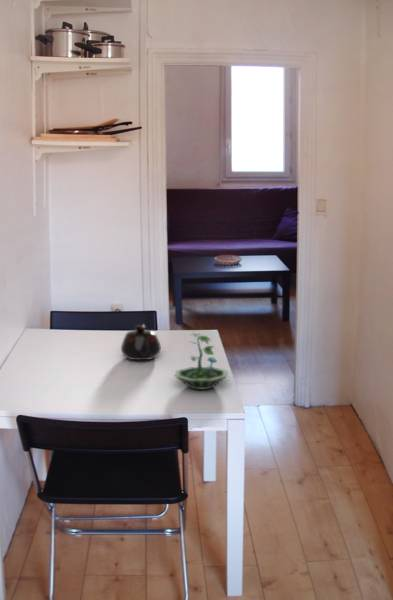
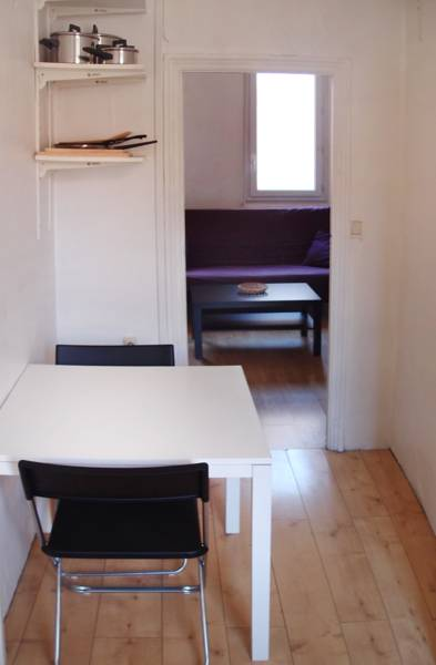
- terrarium (199, 343)
- teapot (141, 342)
